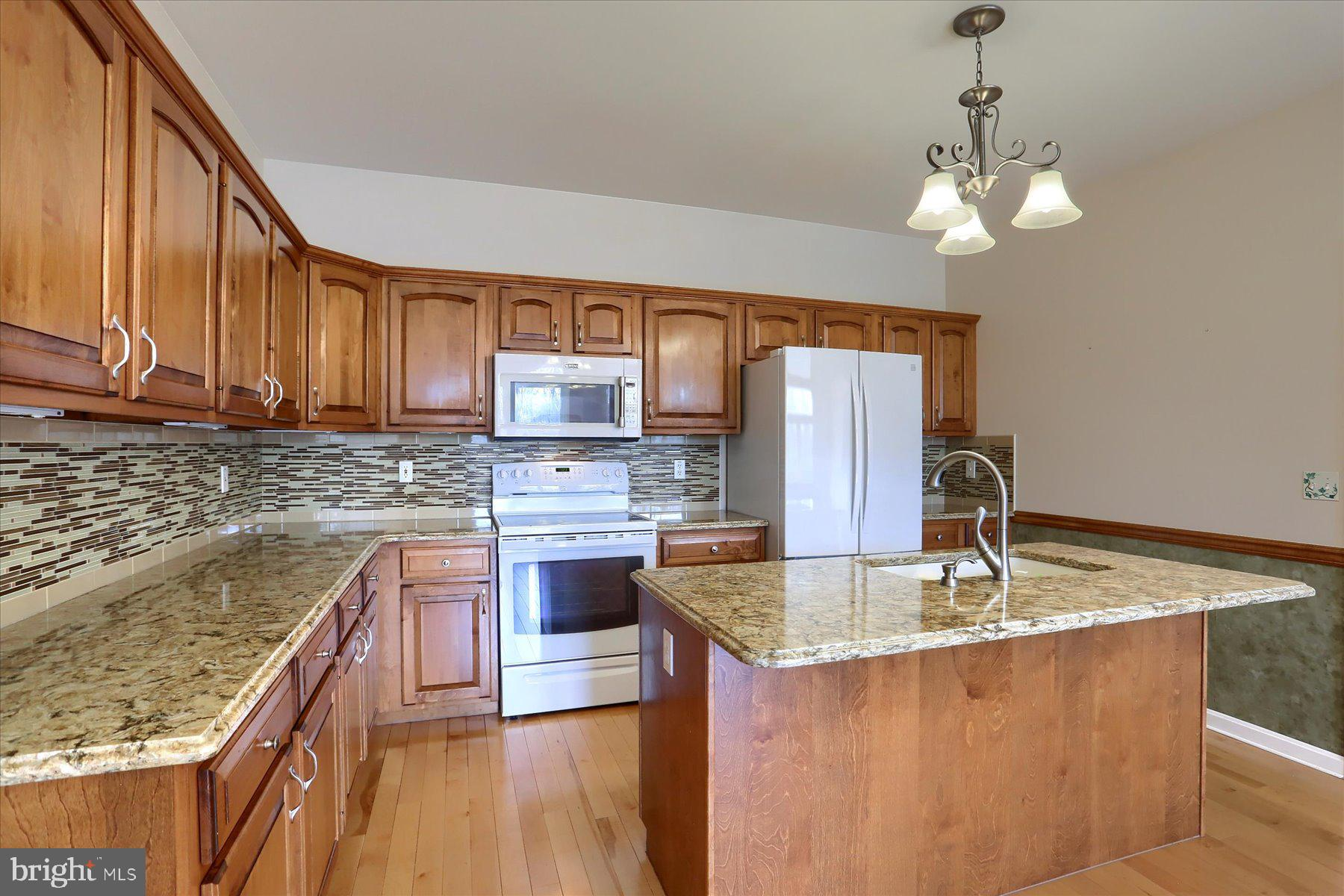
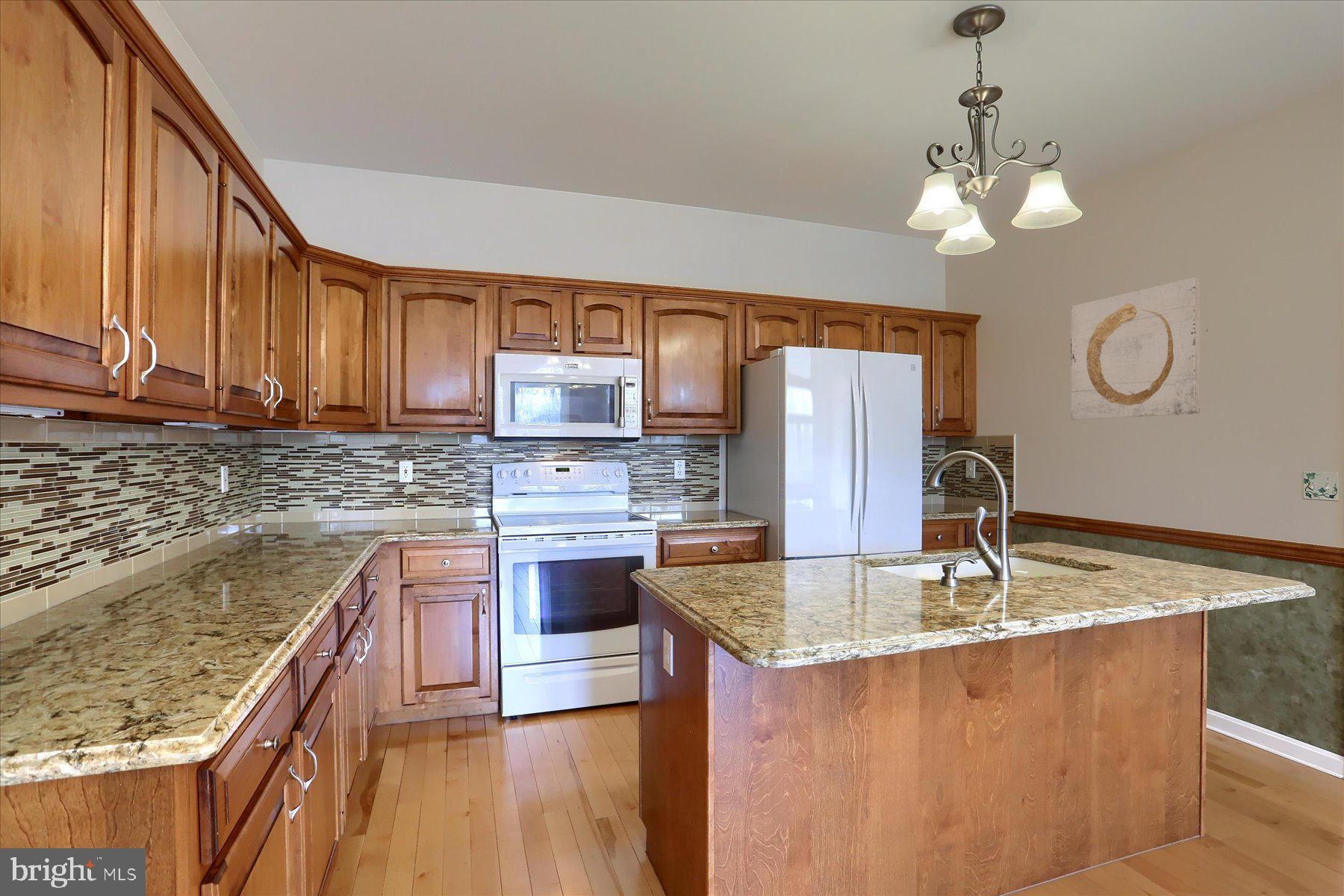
+ wall art (1130, 355)
